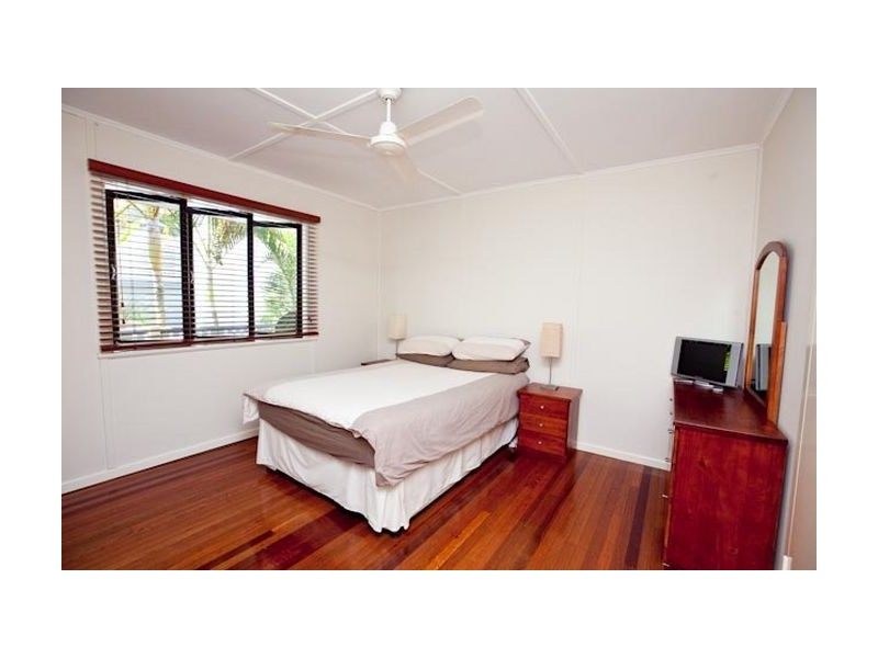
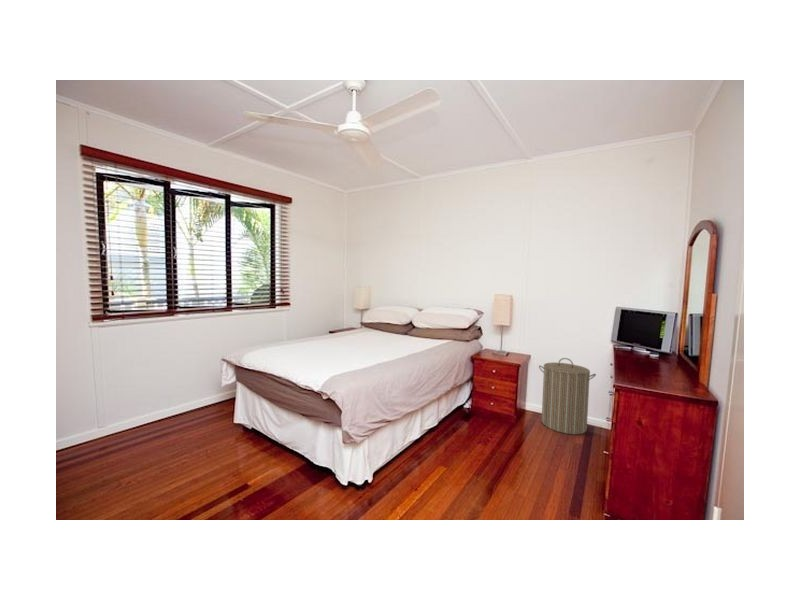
+ laundry hamper (565, 391)
